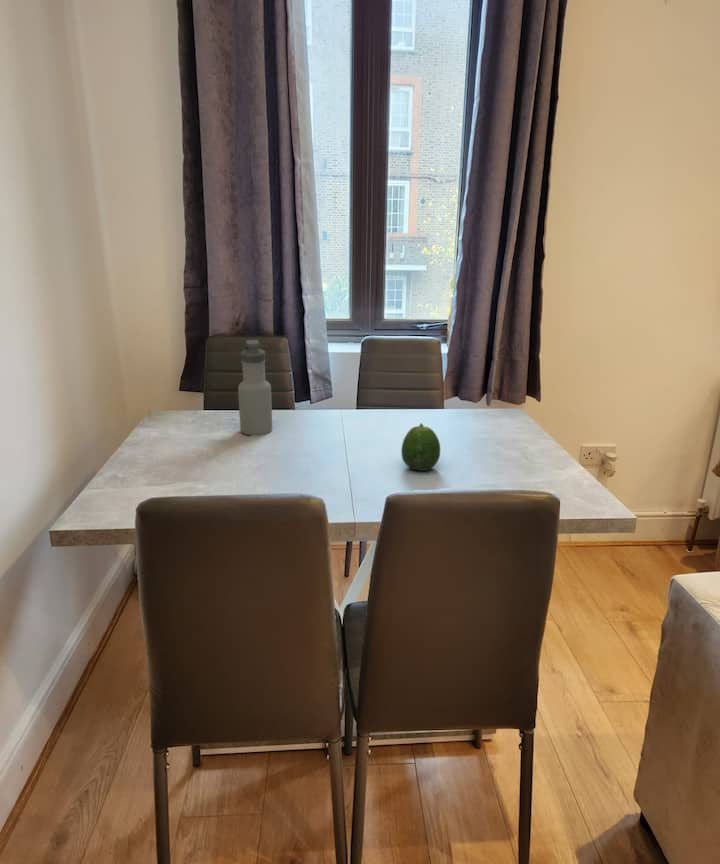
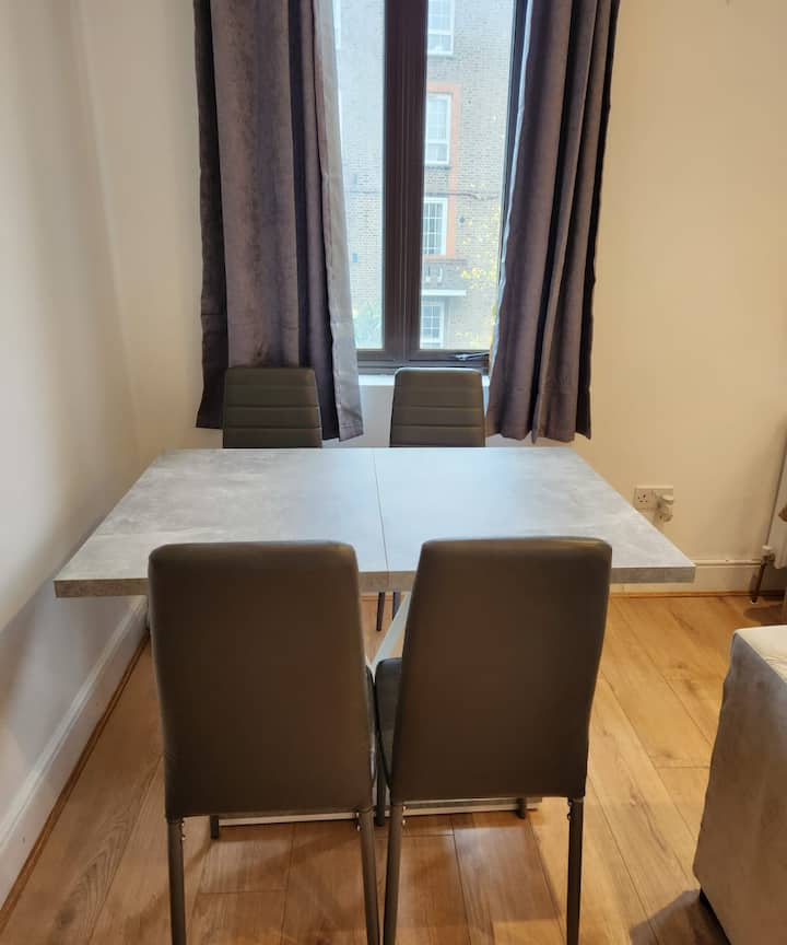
- water bottle (254, 387)
- fruit (420, 448)
